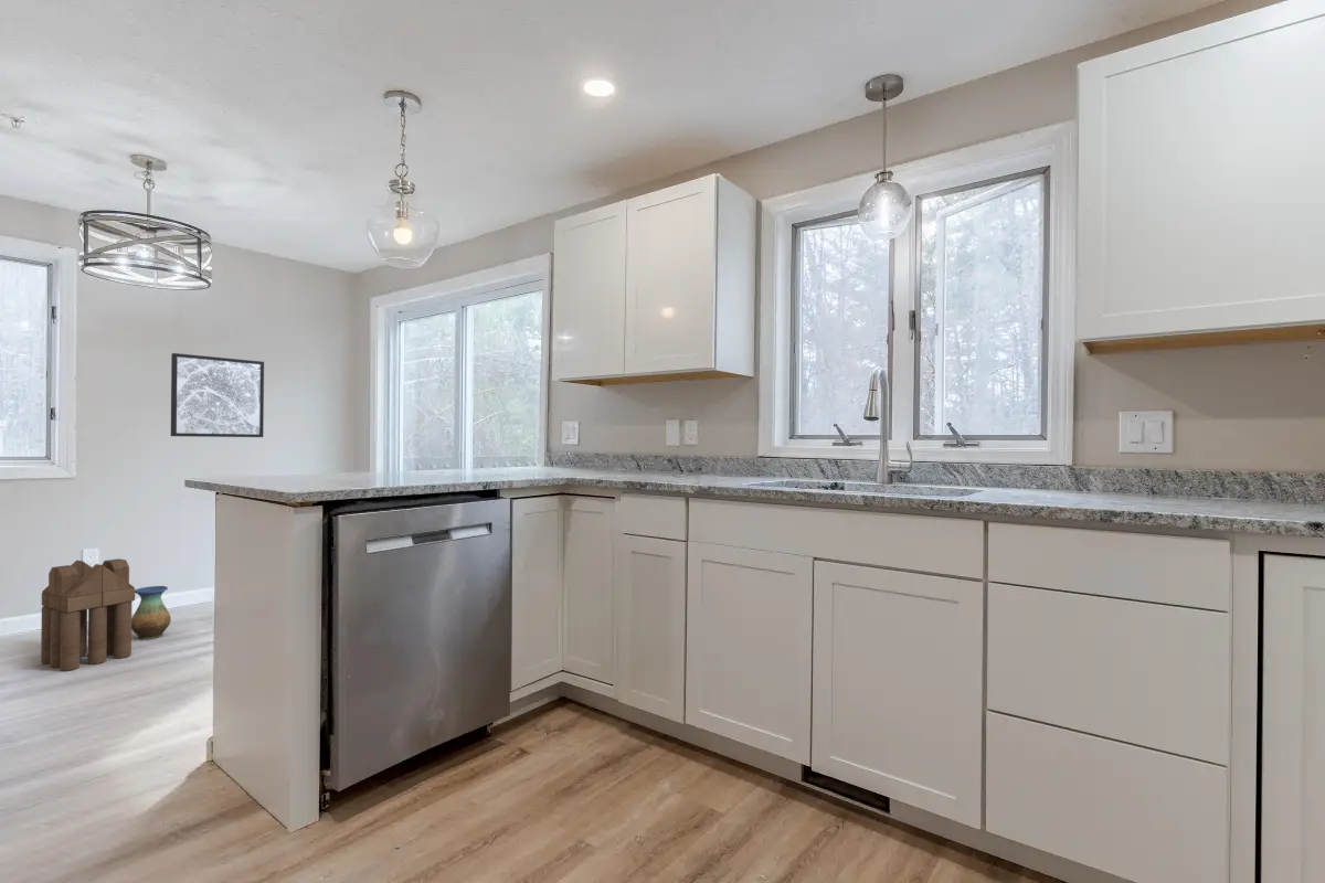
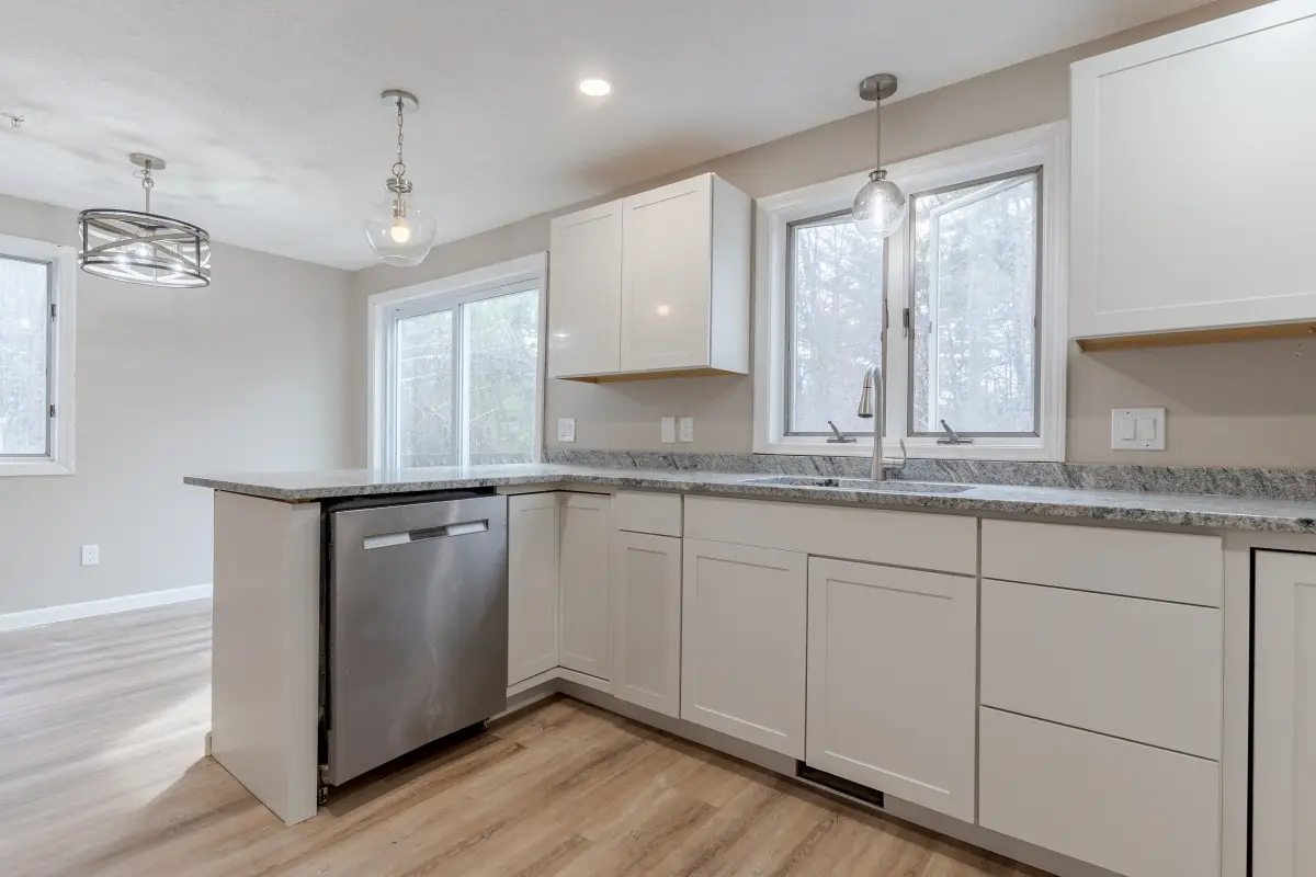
- wall art (219, 396)
- vase (150, 611)
- stool (88, 610)
